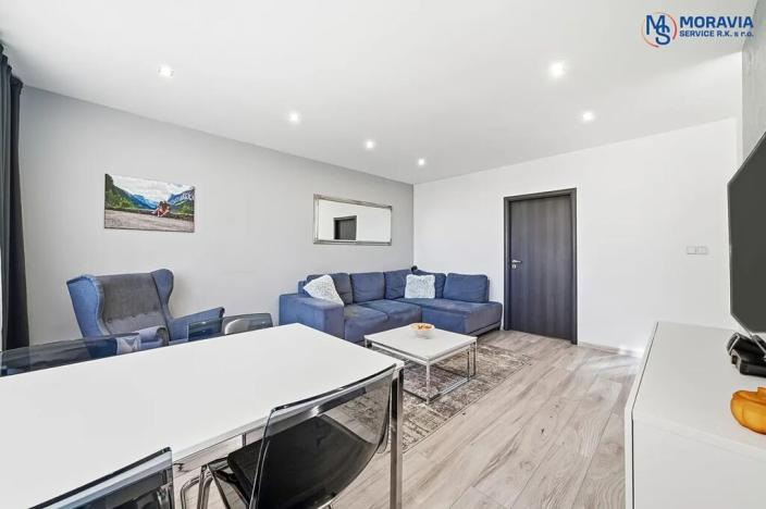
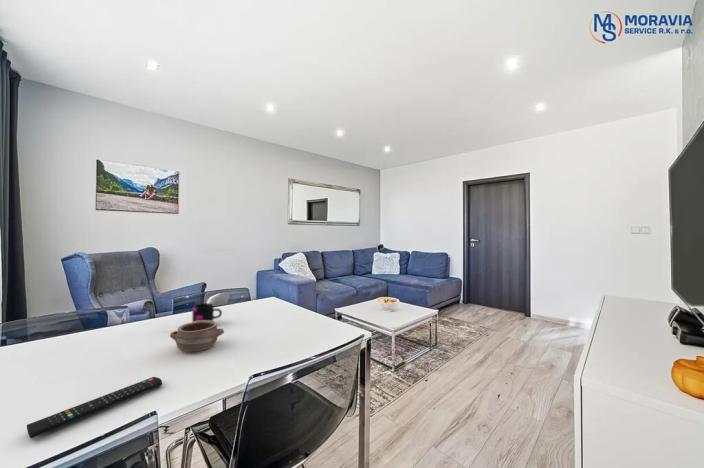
+ pottery (197, 336)
+ mug (207, 314)
+ remote control (104, 402)
